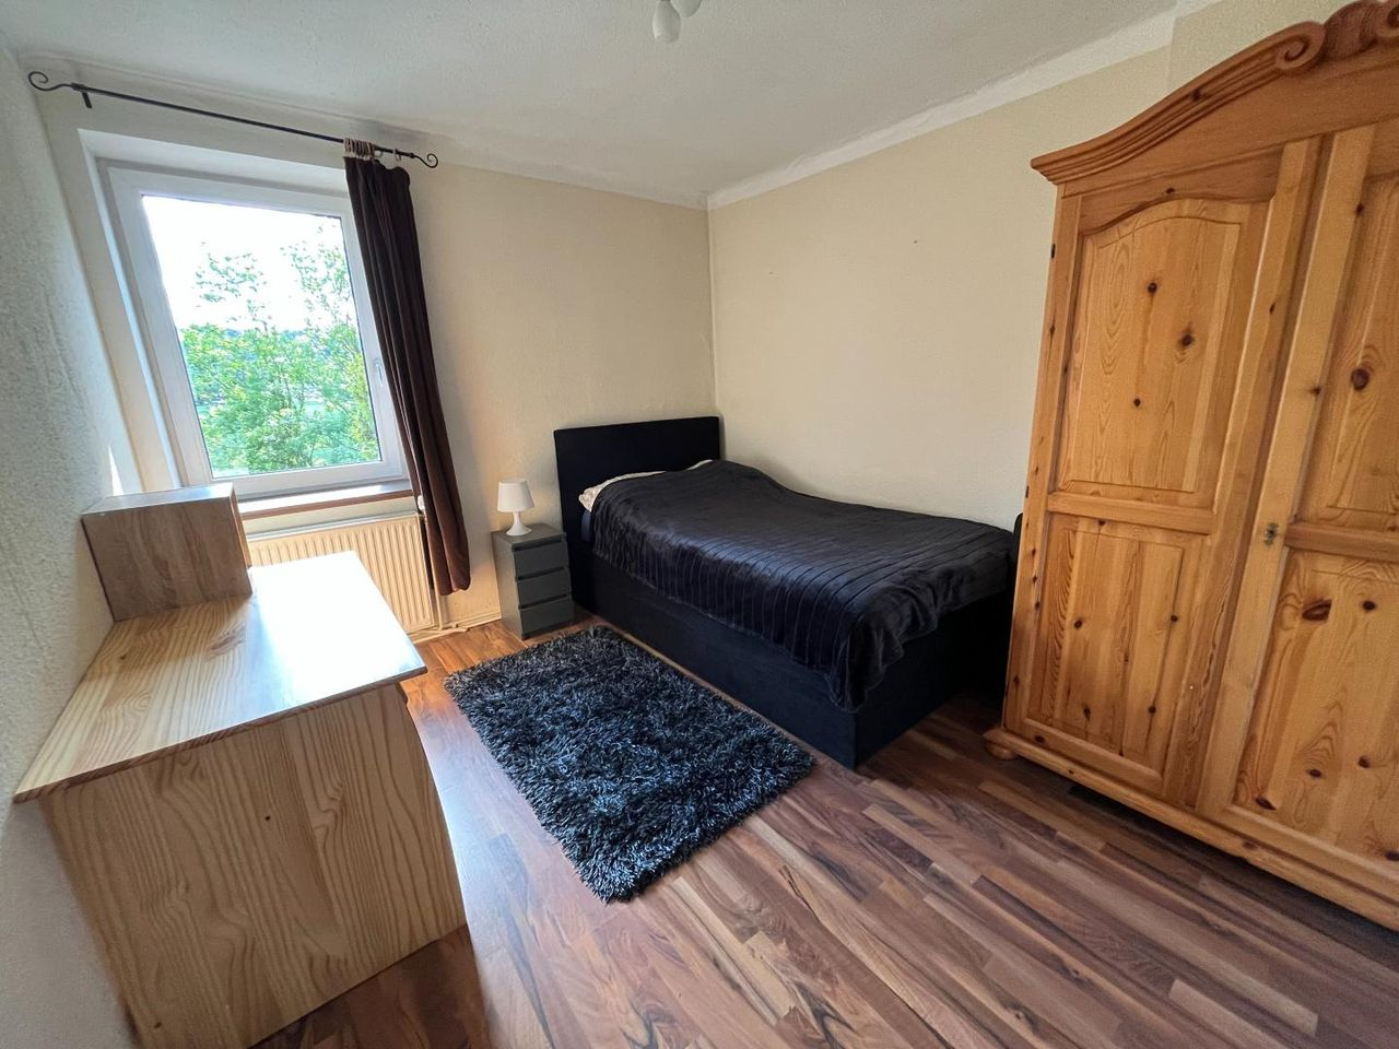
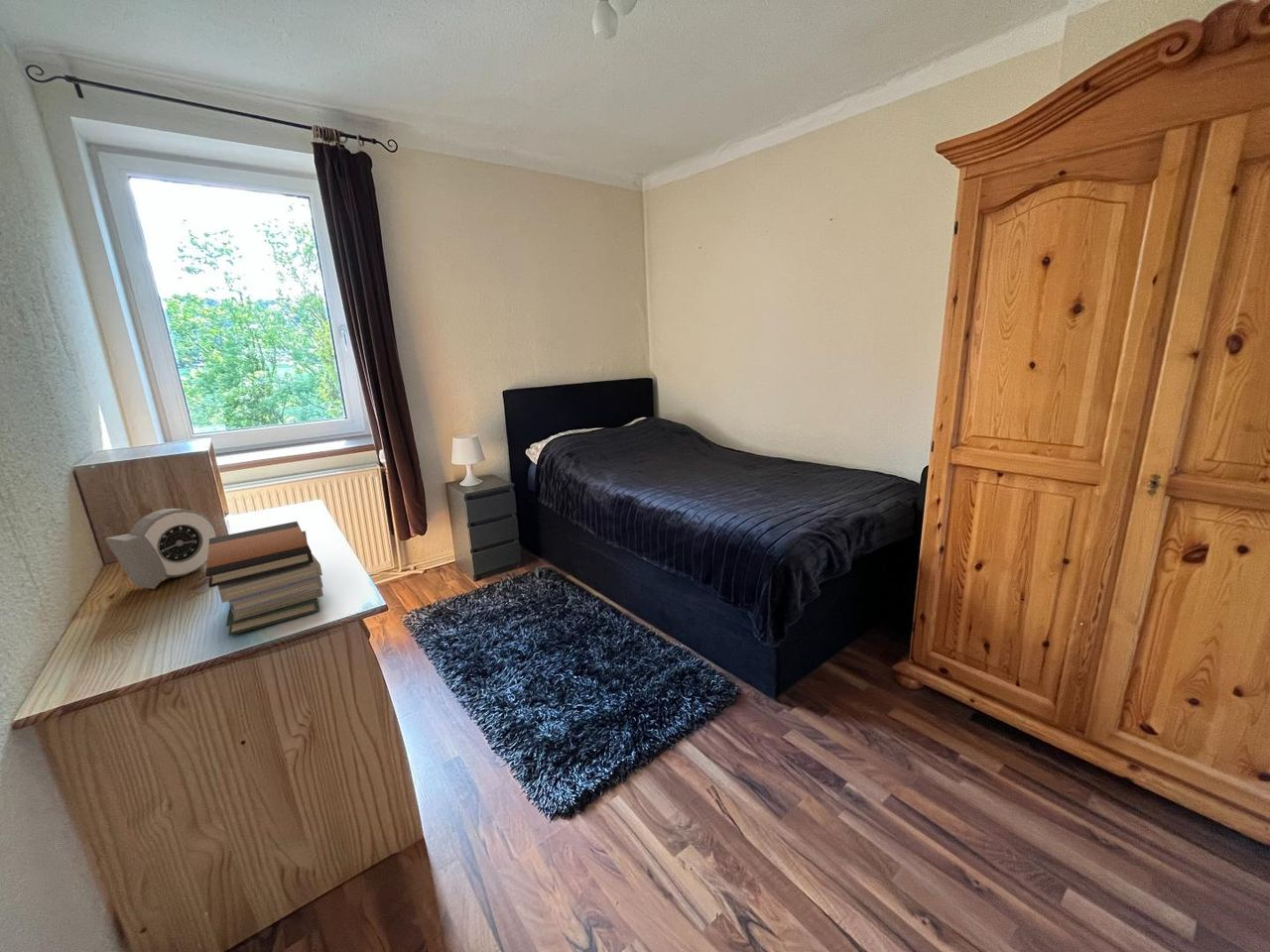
+ alarm clock (170, 543)
+ book stack (267, 573)
